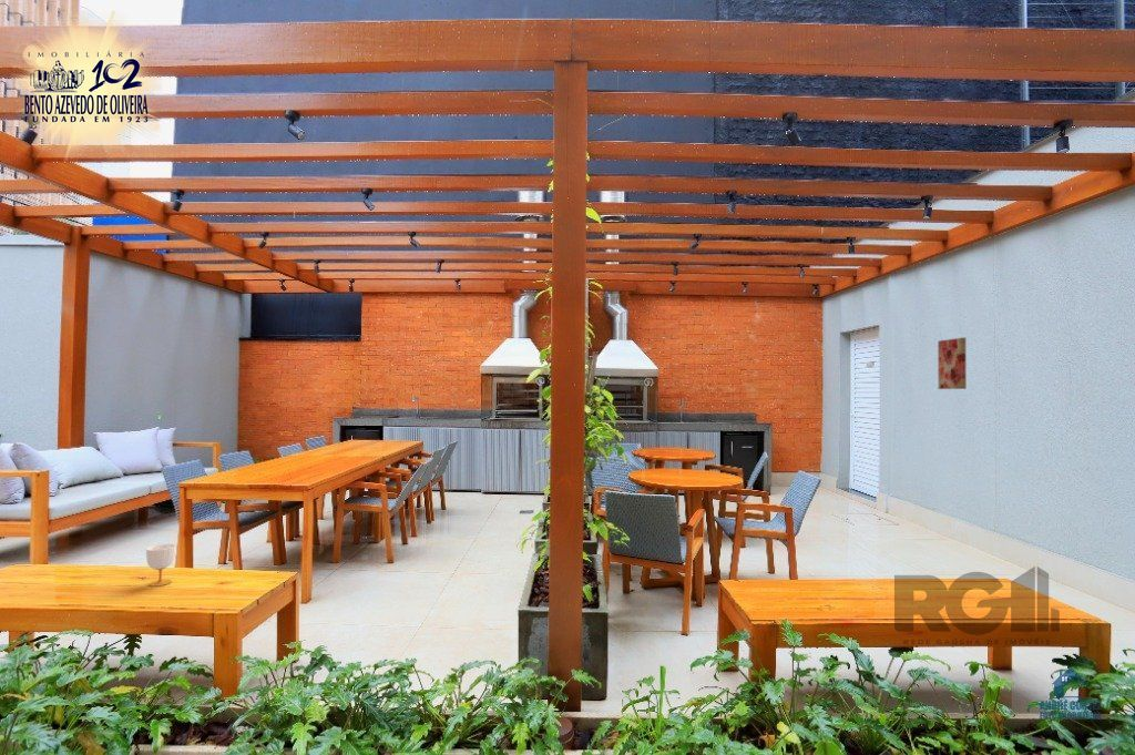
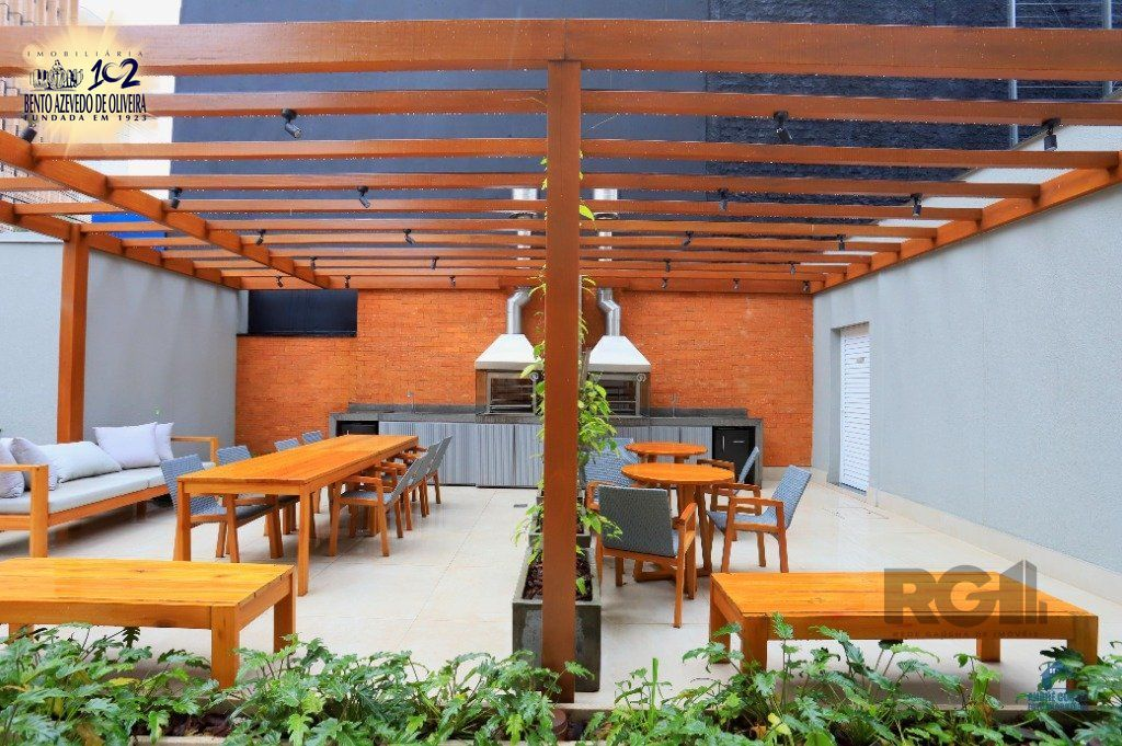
- cup (160, 564)
- wall art (951, 364)
